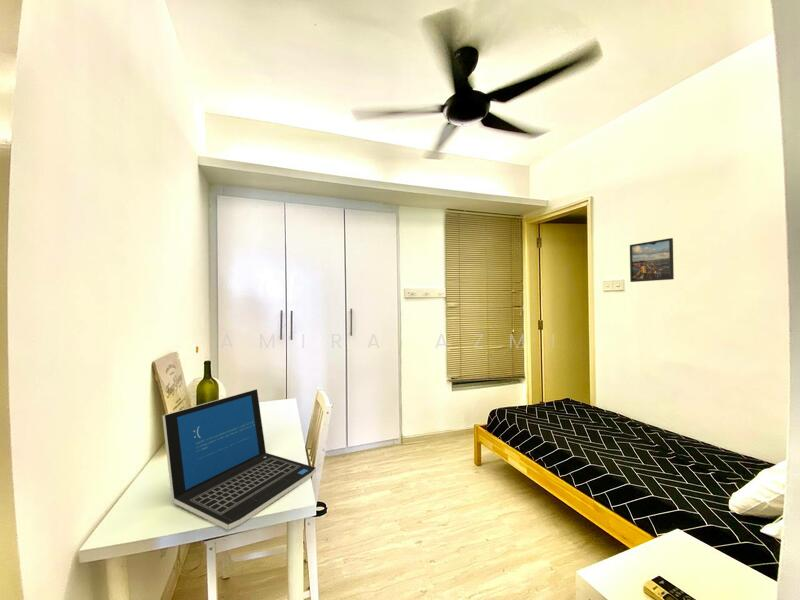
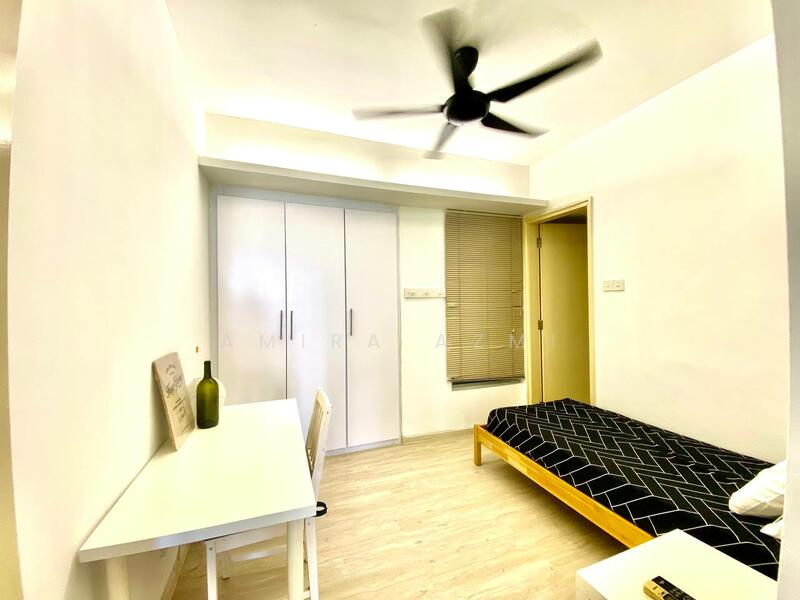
- laptop (245, 445)
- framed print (650, 261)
